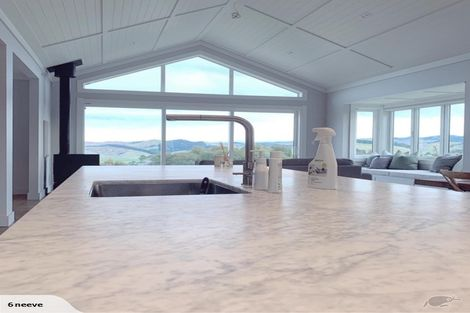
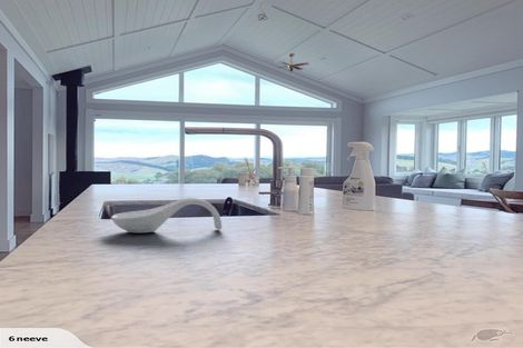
+ spoon rest (167, 213)
+ ceiling fan (290, 62)
